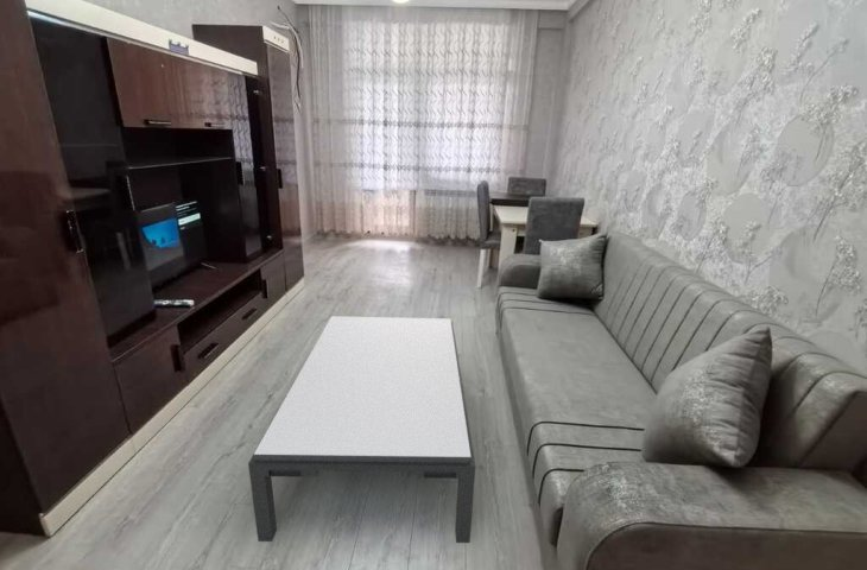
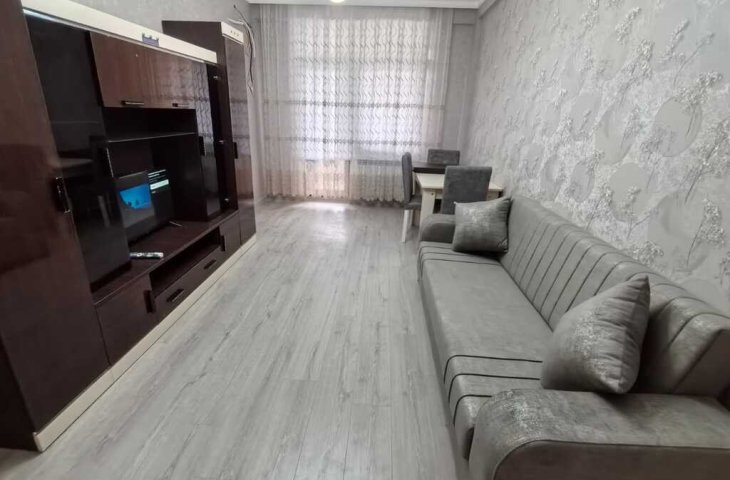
- coffee table (381, 399)
